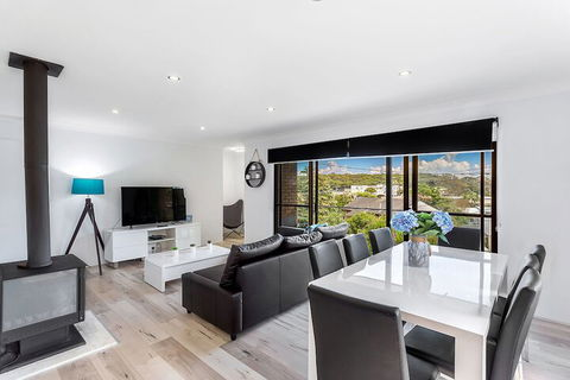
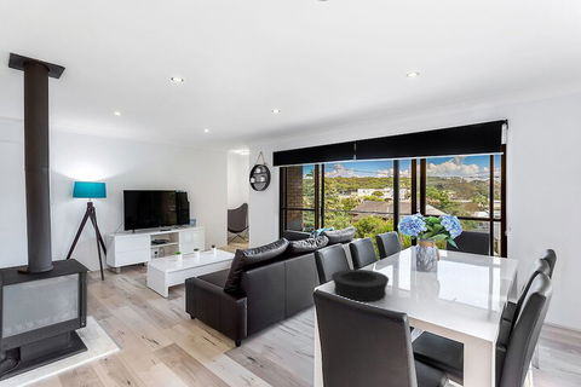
+ bowl (359, 284)
